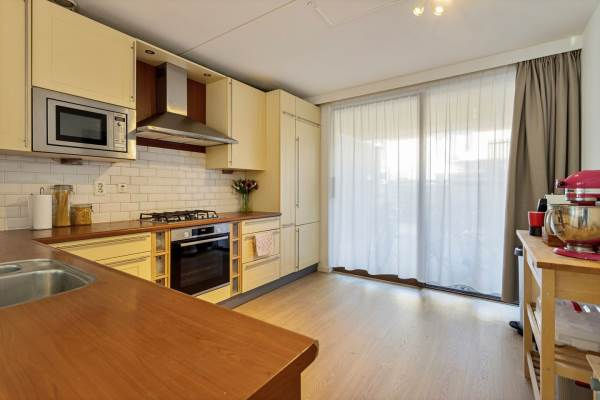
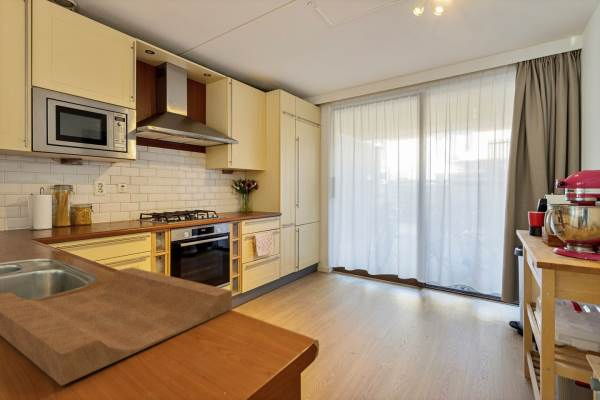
+ cutting board (110, 303)
